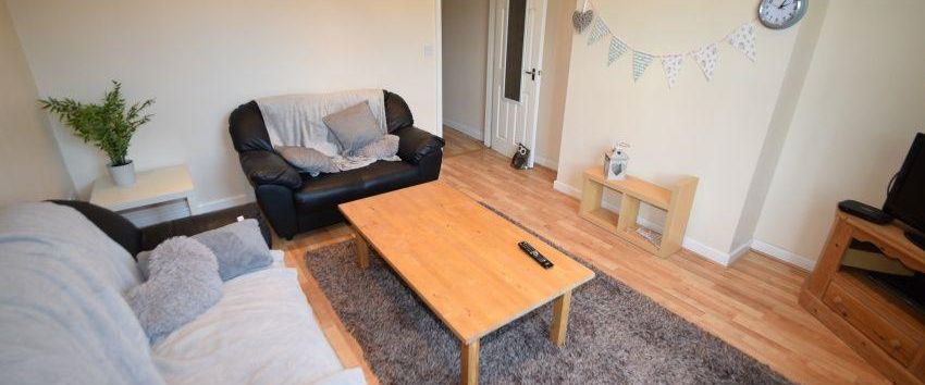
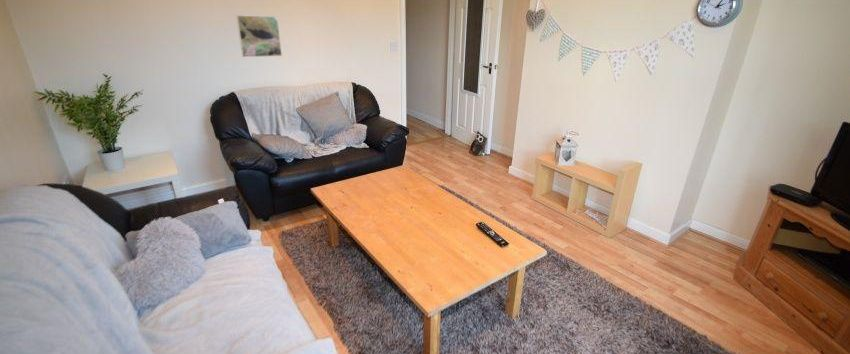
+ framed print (259, 36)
